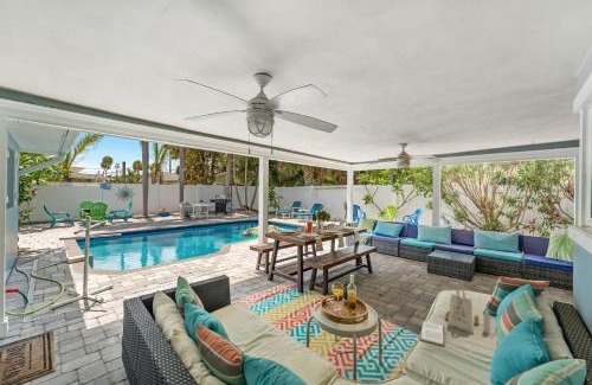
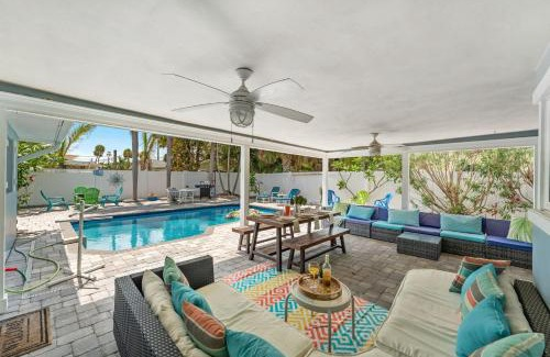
- tote bag (466, 301)
- book (432, 331)
